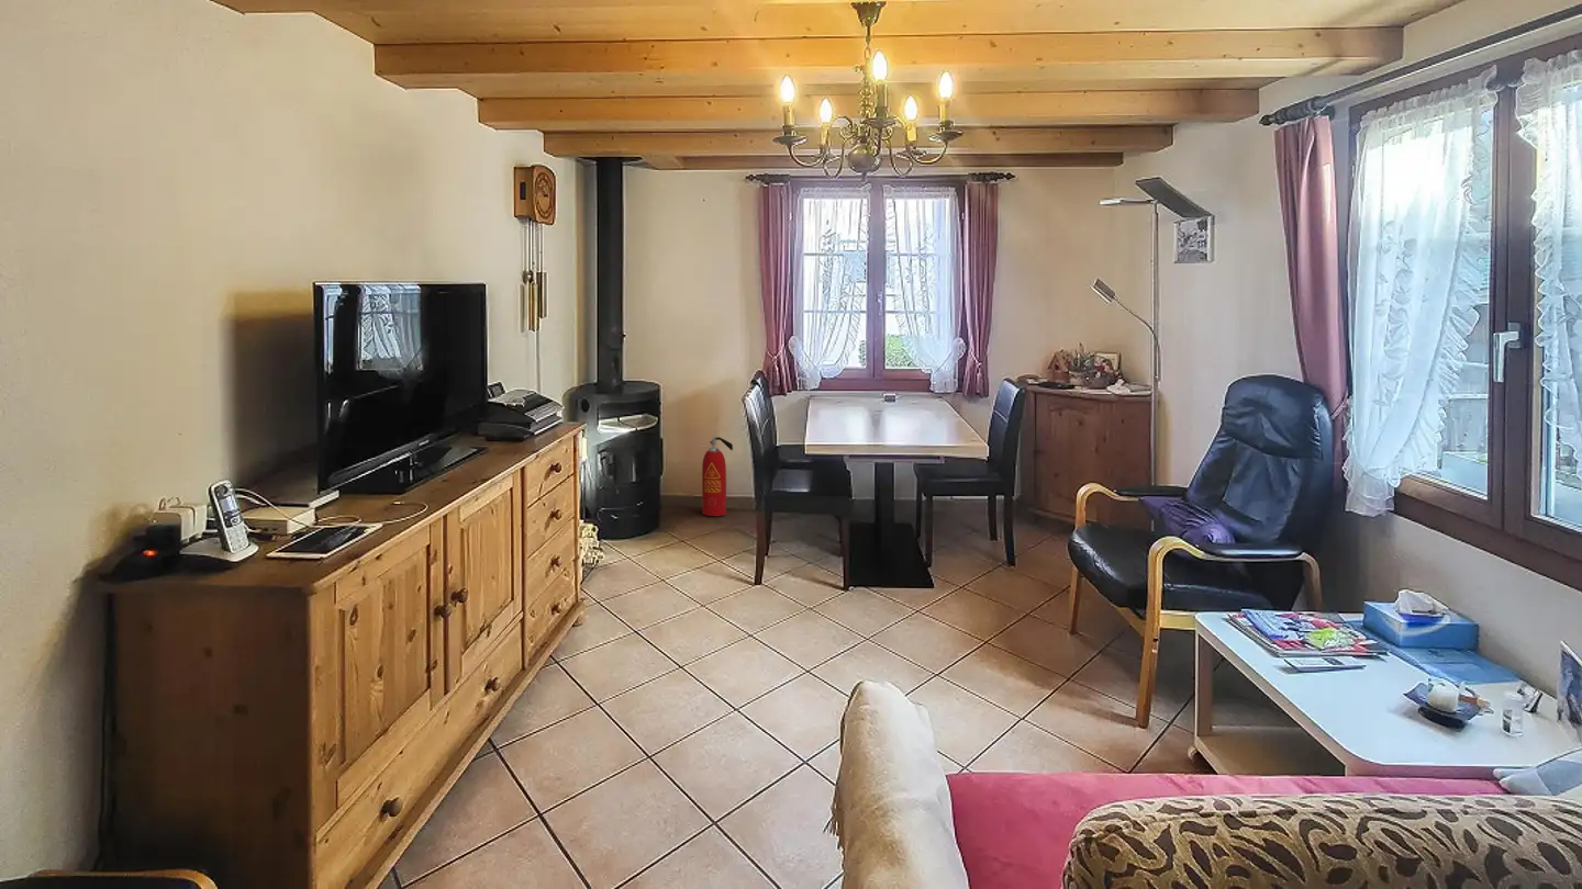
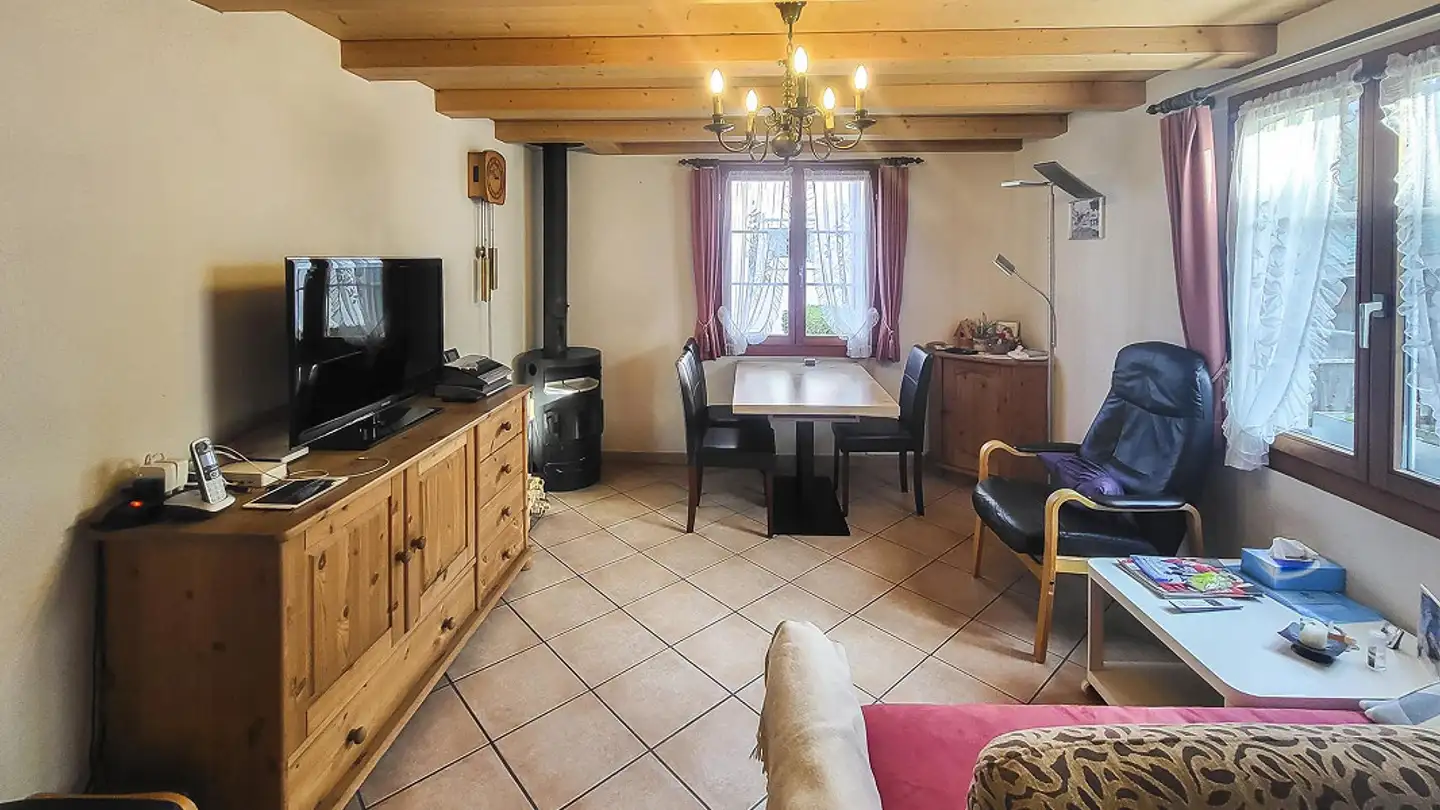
- fire extinguisher (715, 475)
